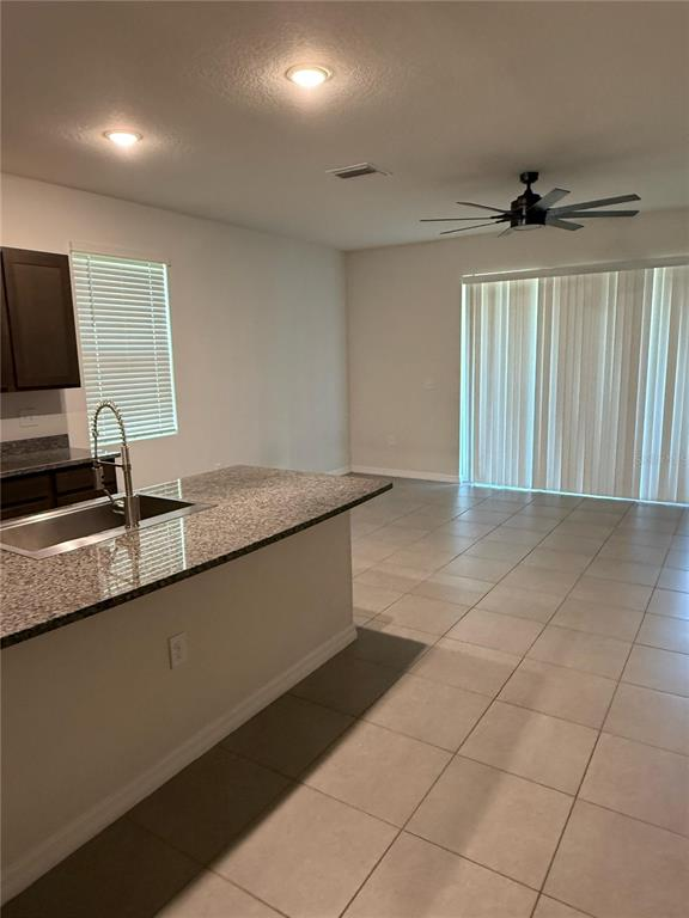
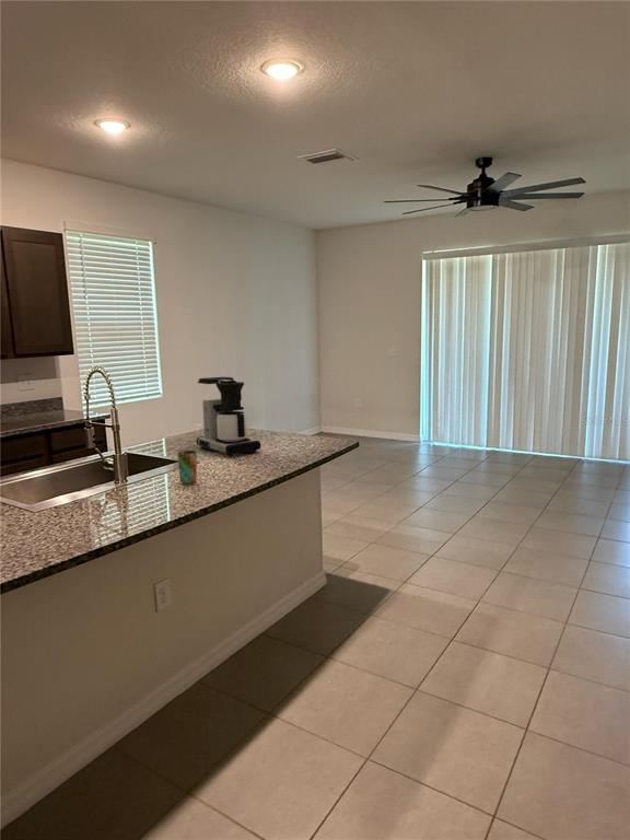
+ coffee maker (226, 415)
+ cup (187, 467)
